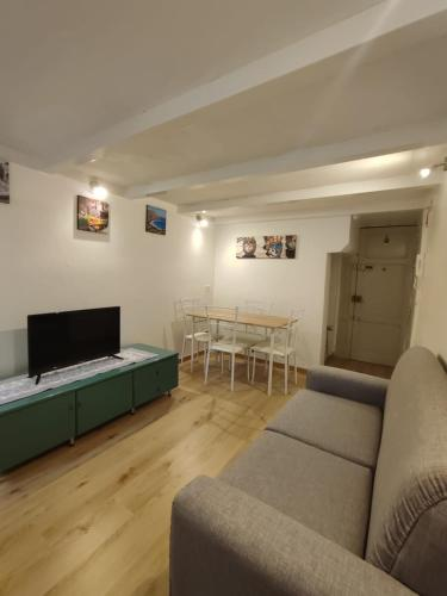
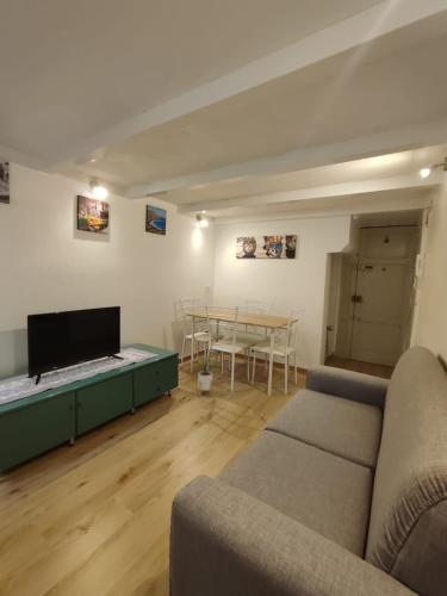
+ house plant (205, 366)
